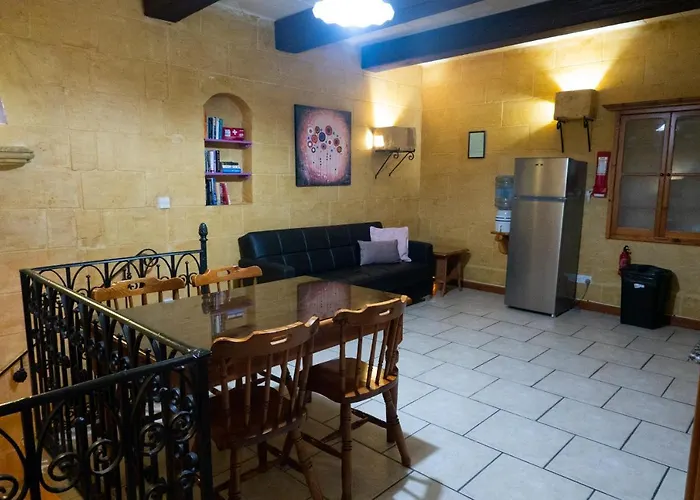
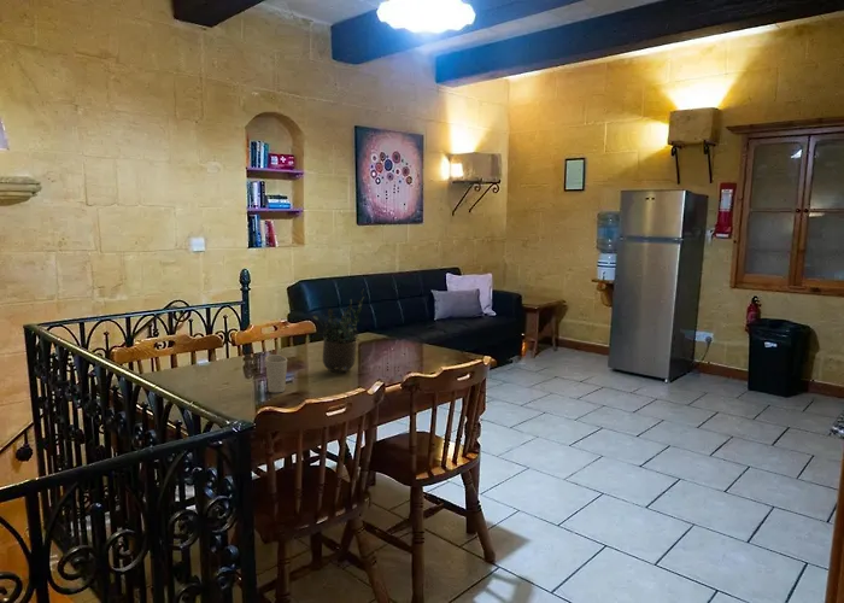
+ potted plant (344, 330)
+ cup (276, 373)
